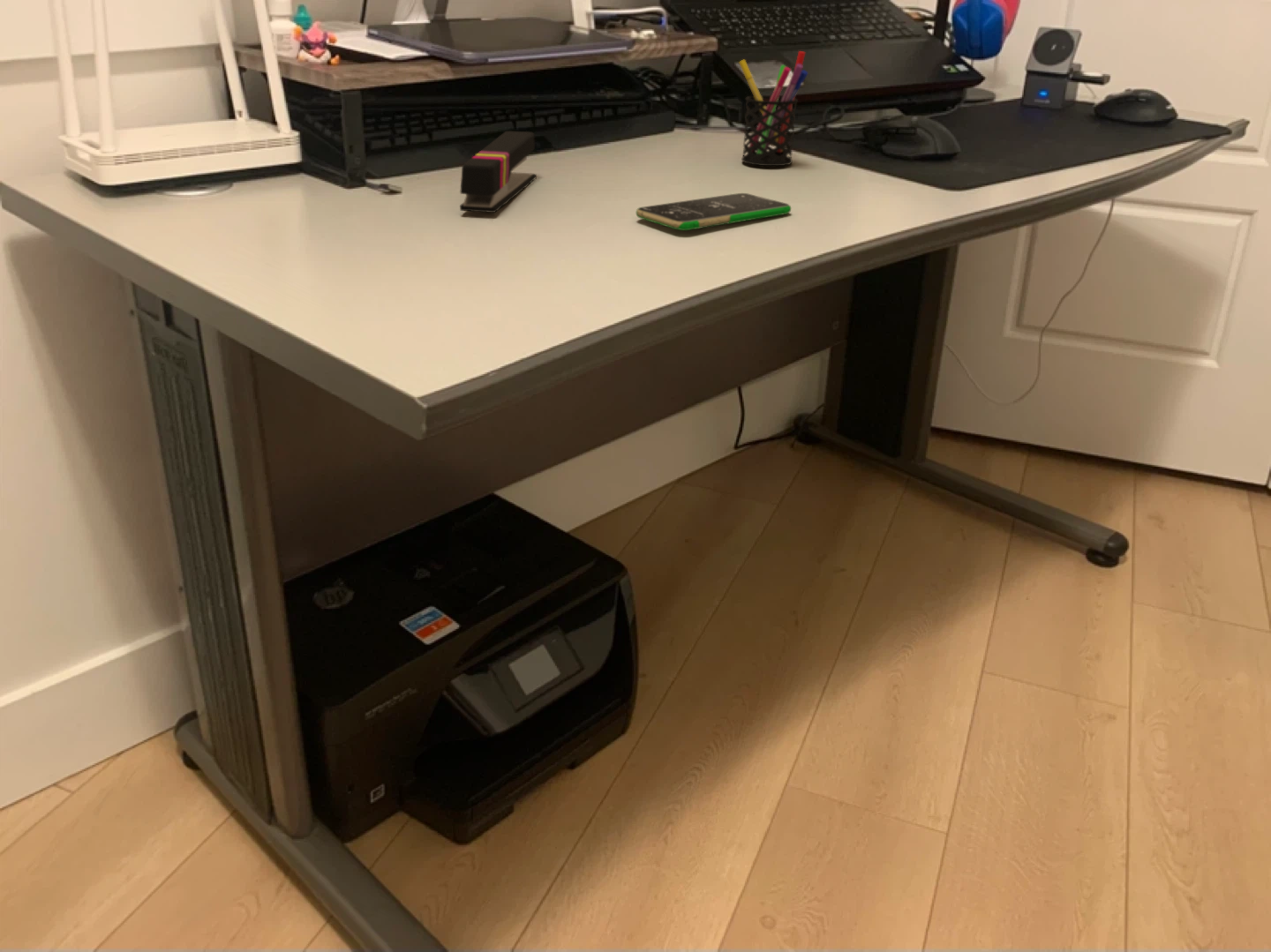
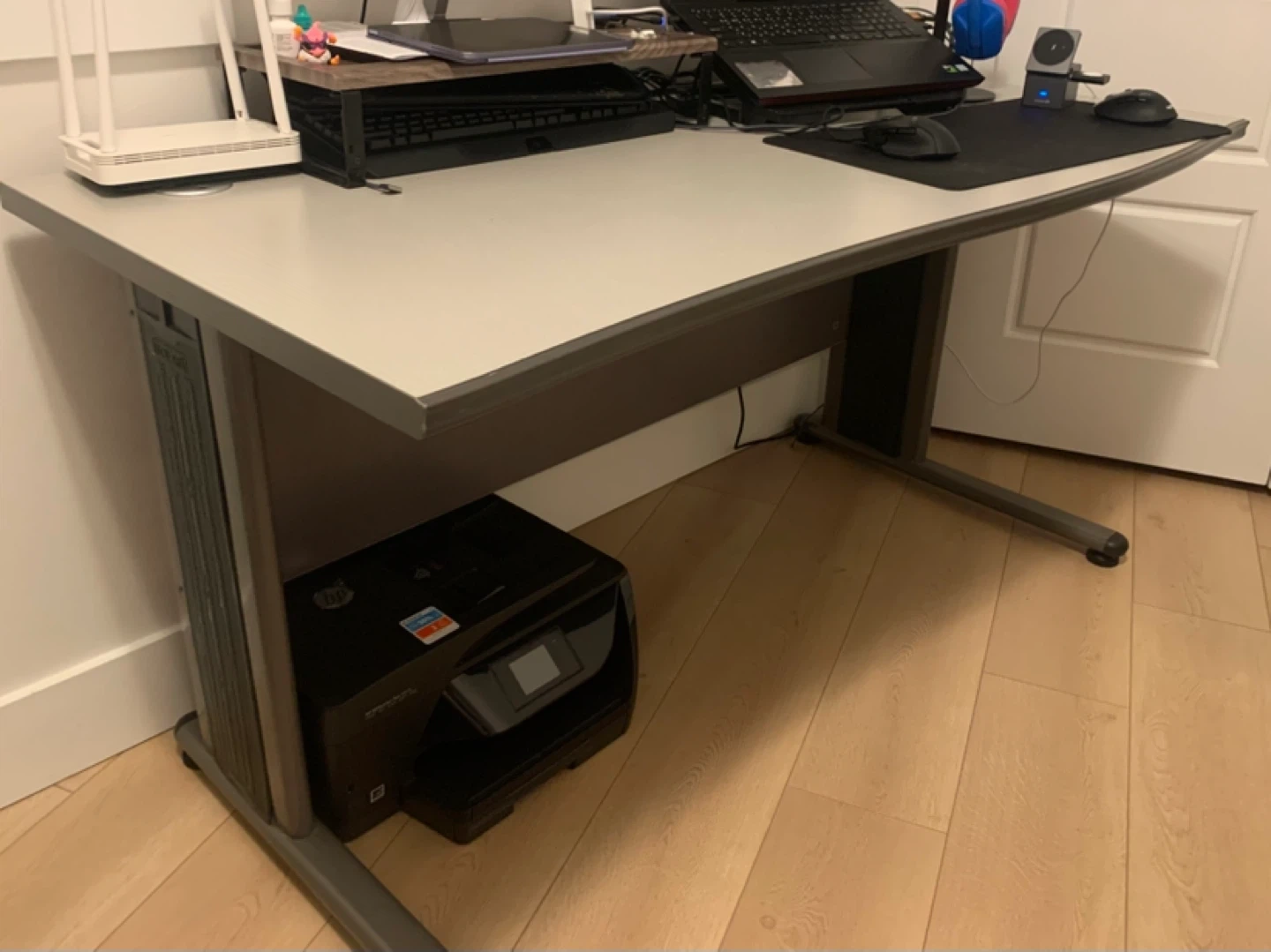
- pen holder (775, 106)
- smartphone (714, 210)
- stapler (500, 169)
